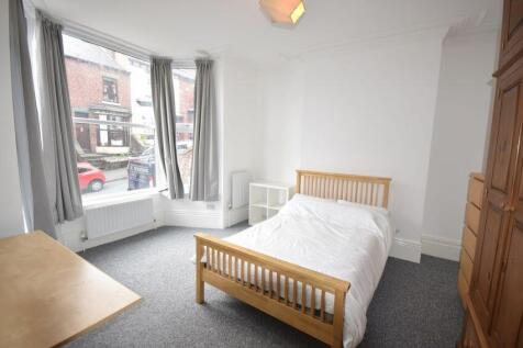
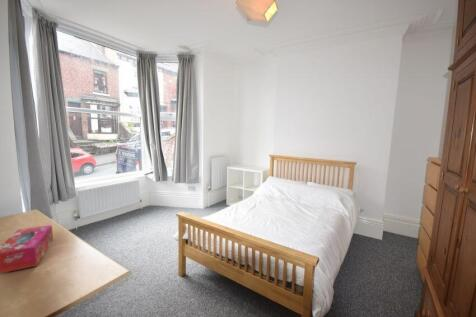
+ tissue box (26, 246)
